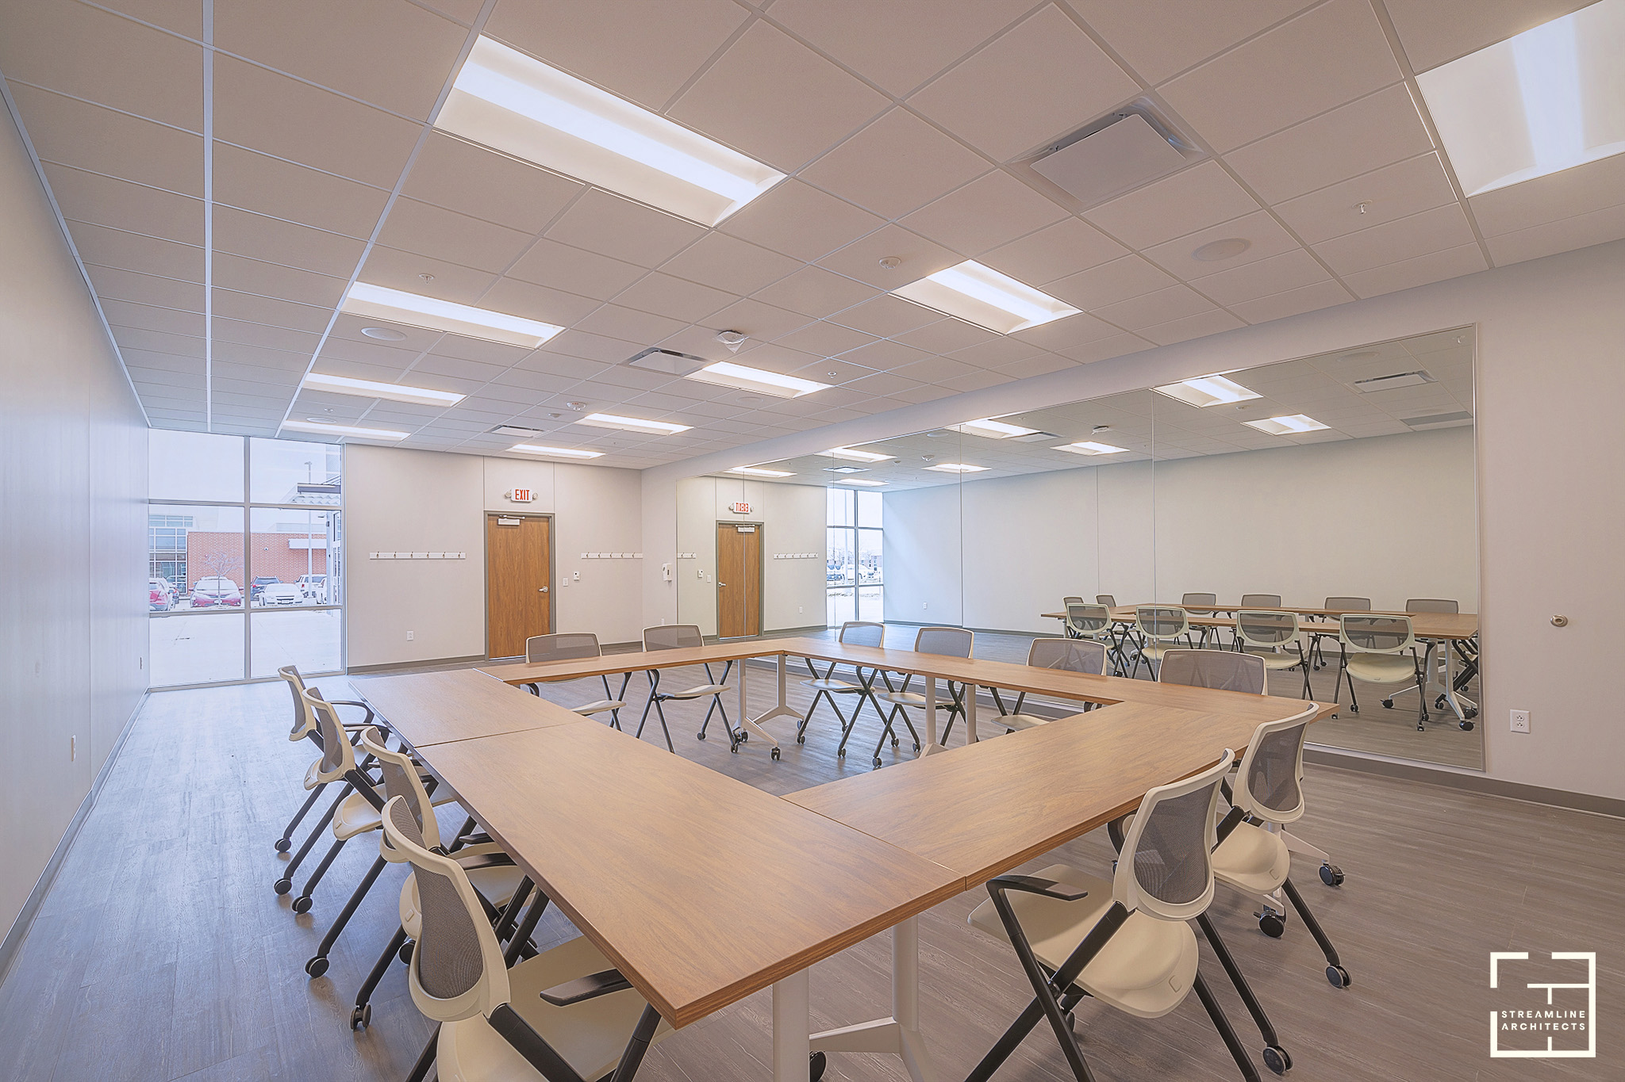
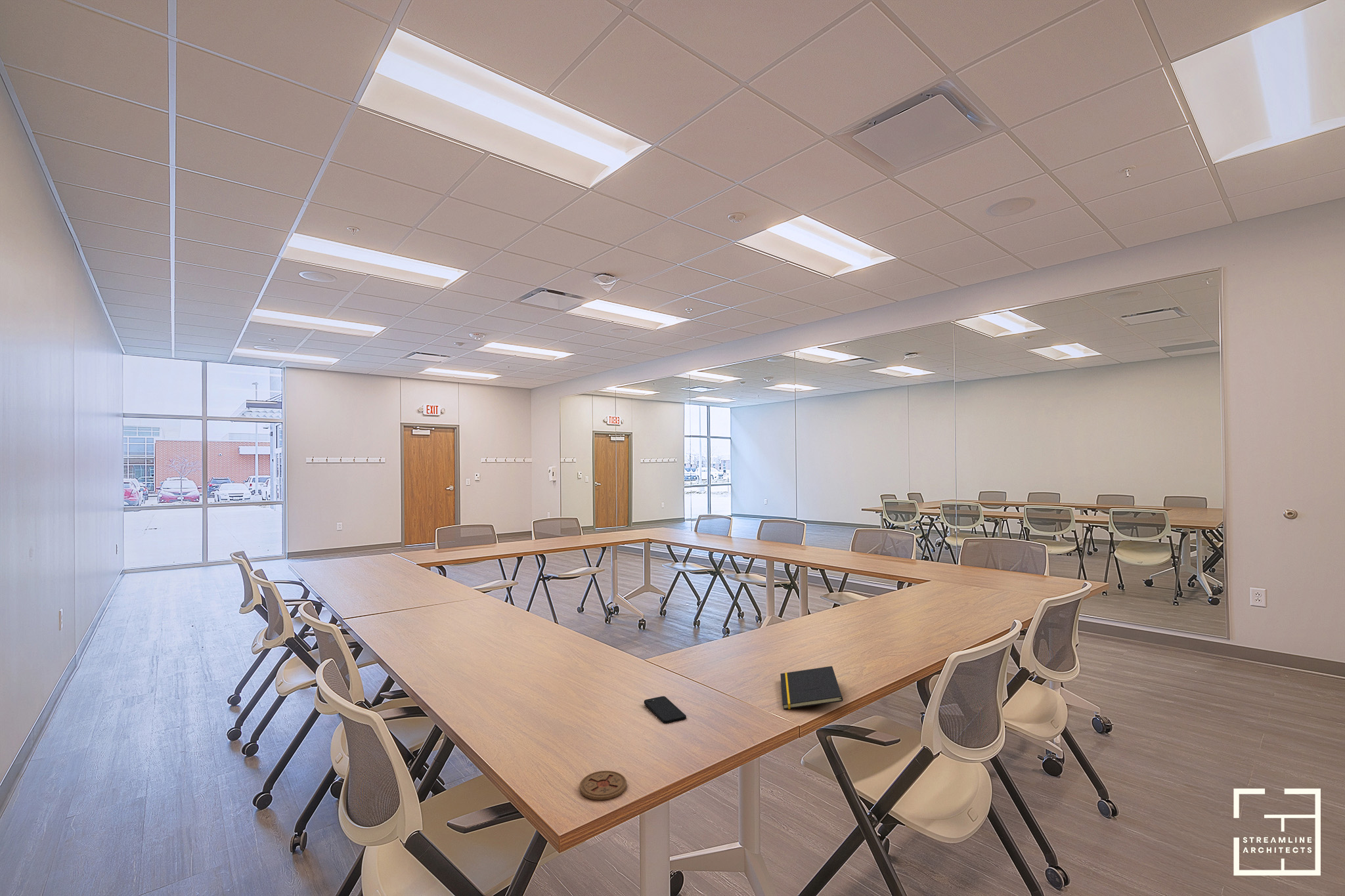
+ smartphone (664, 709)
+ coaster (603, 784)
+ notepad (809, 686)
